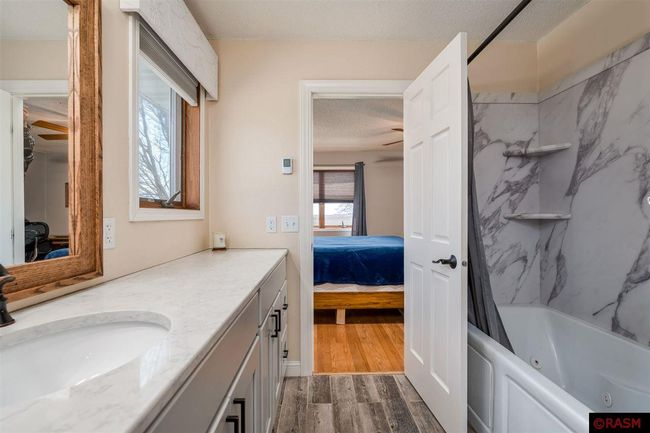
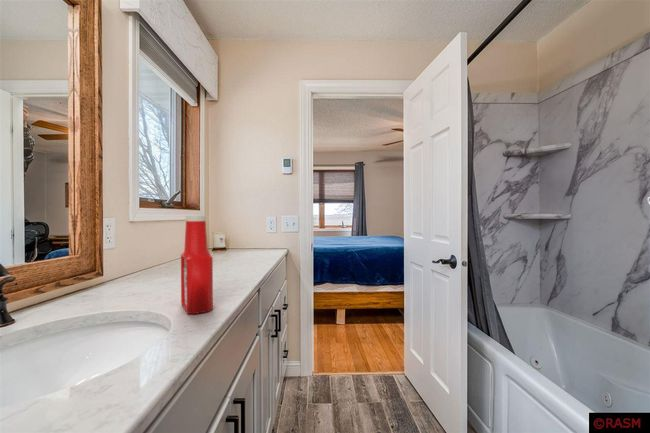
+ soap bottle (196, 260)
